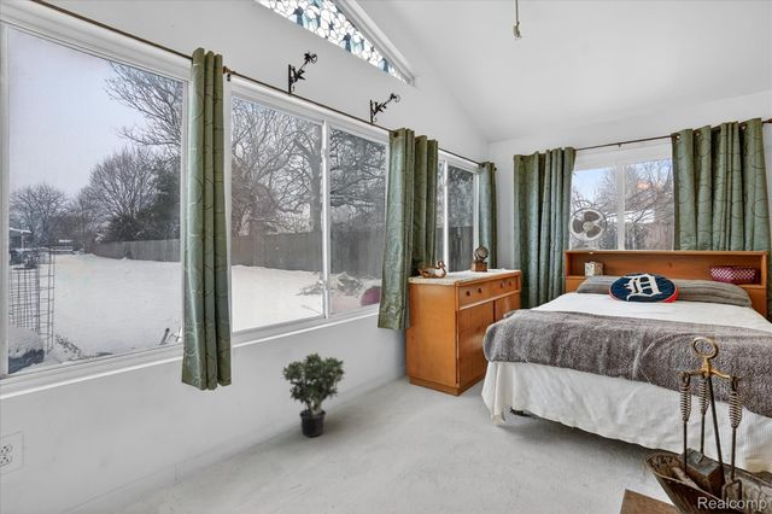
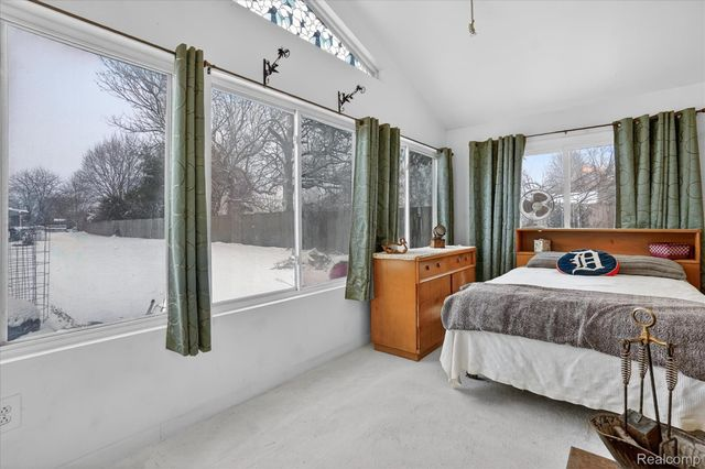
- potted plant (316, 392)
